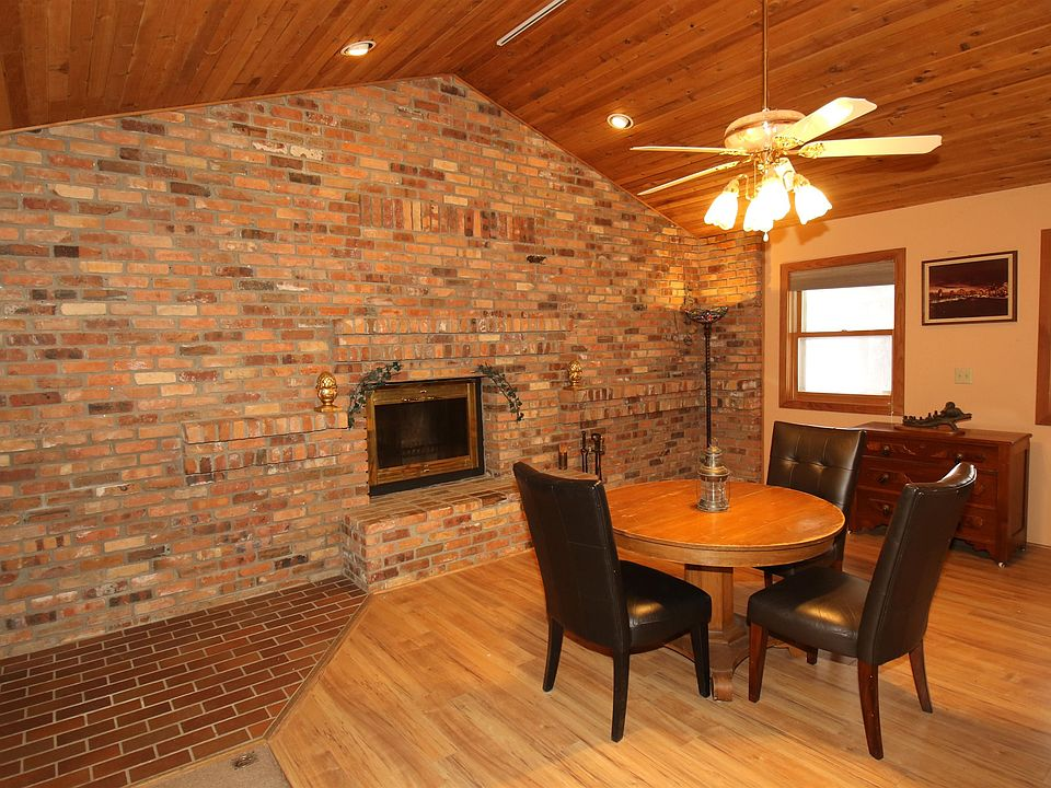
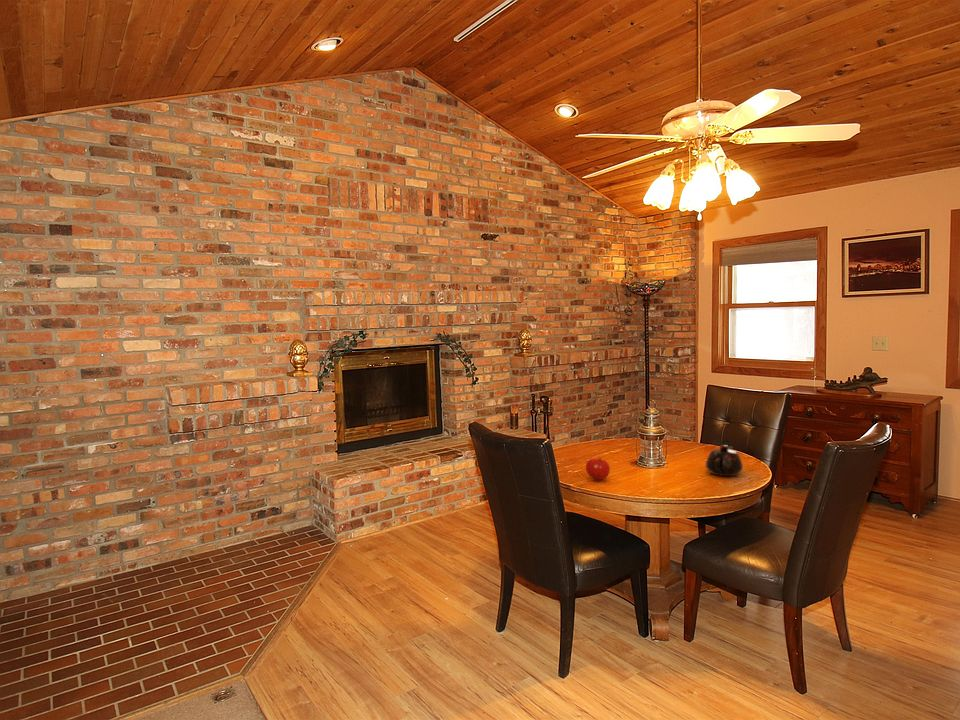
+ fruit (597, 467)
+ teapot (724, 459)
